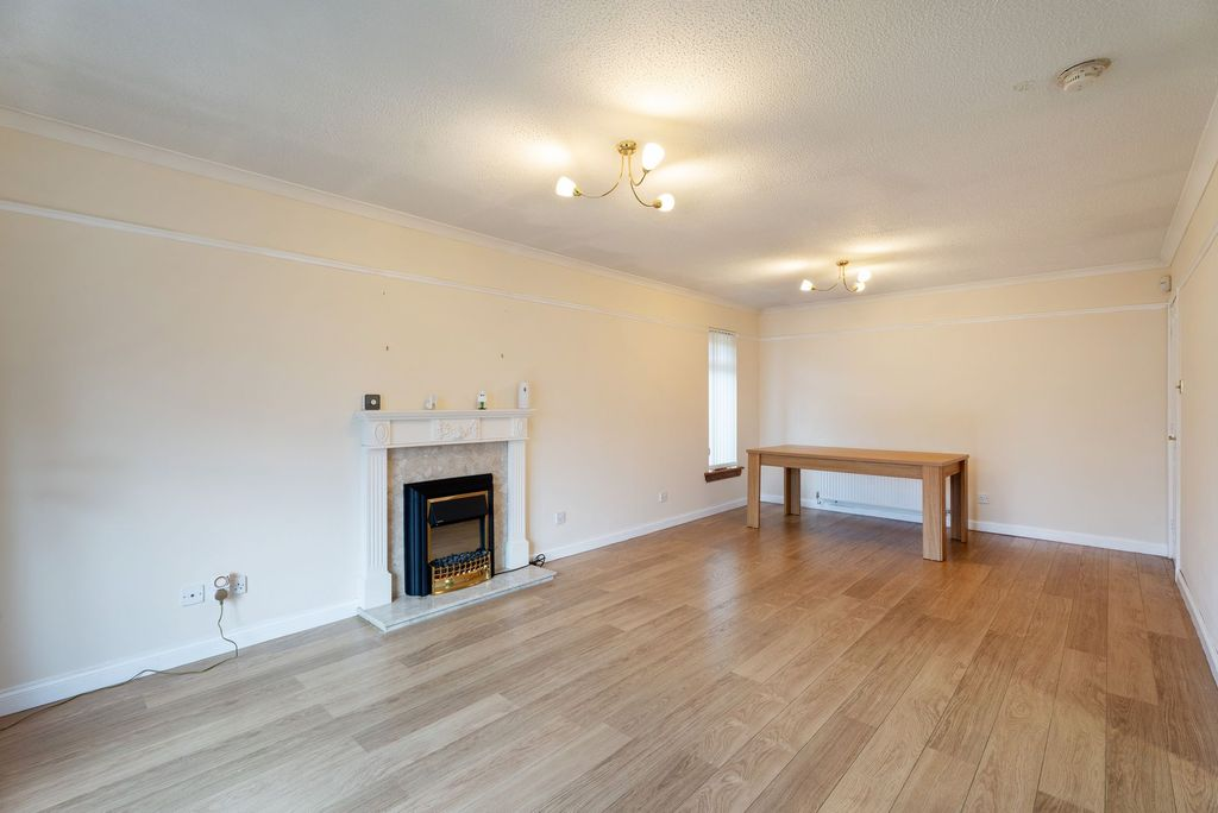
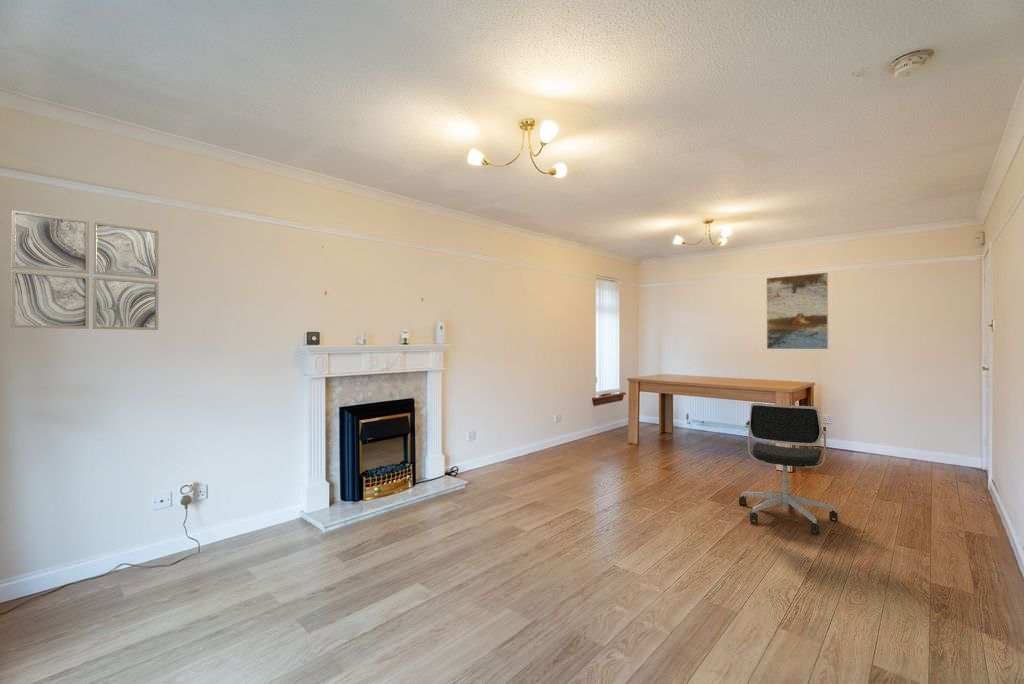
+ office chair (785, 457)
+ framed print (796, 312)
+ wall art (88, 276)
